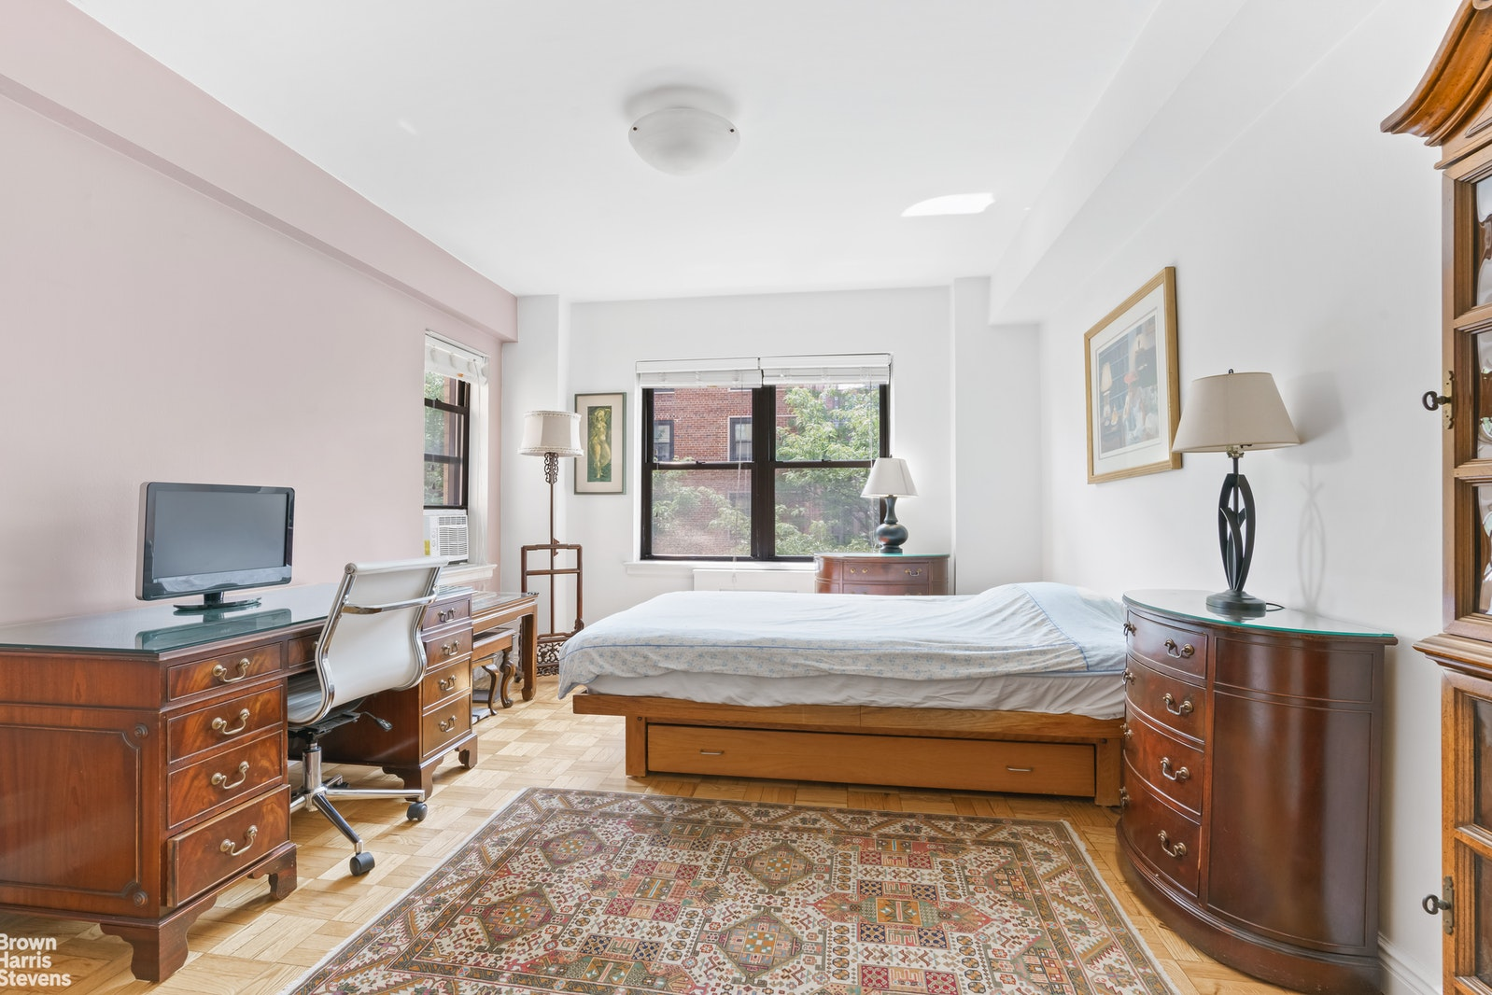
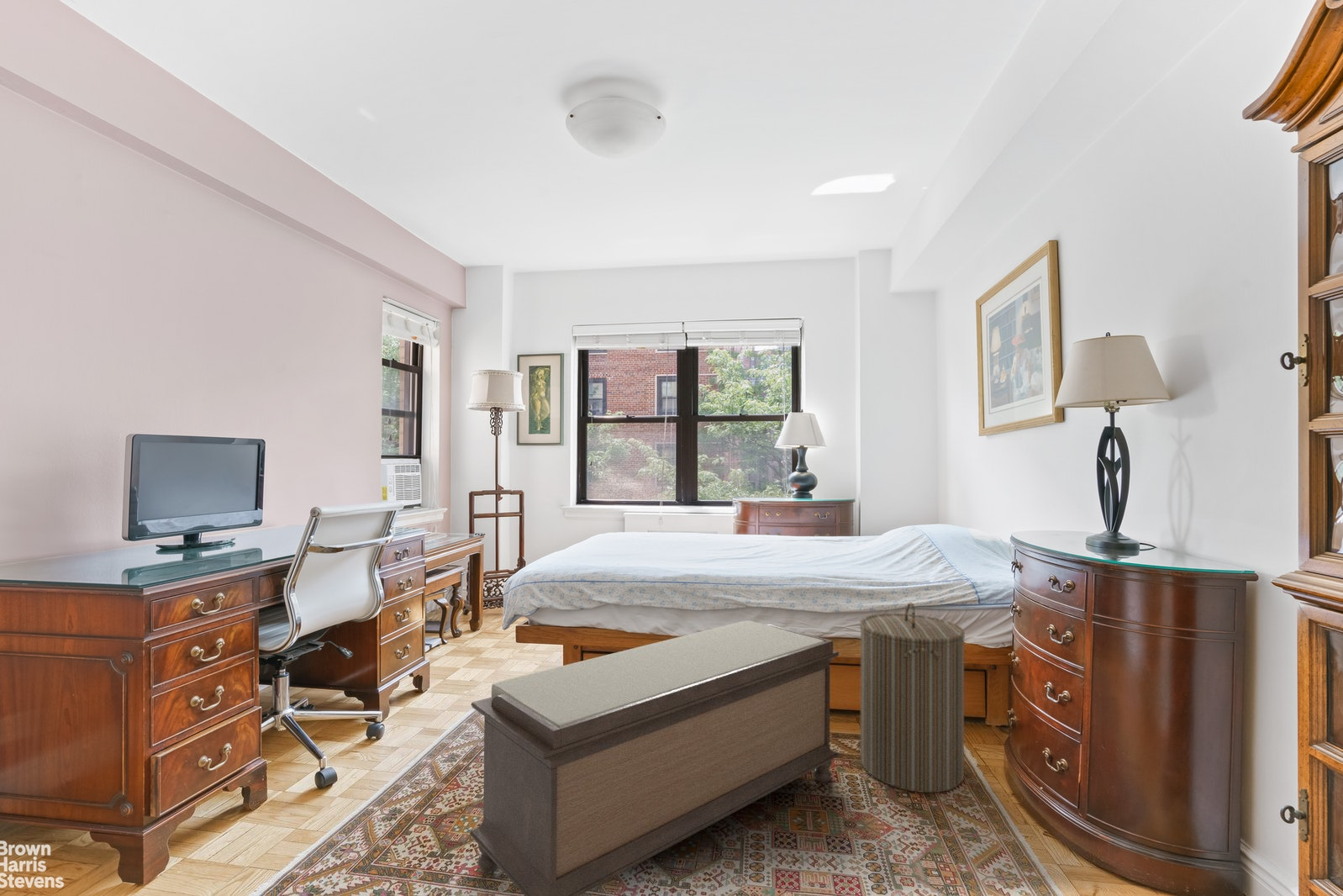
+ bench (677, 738)
+ laundry hamper (910, 684)
